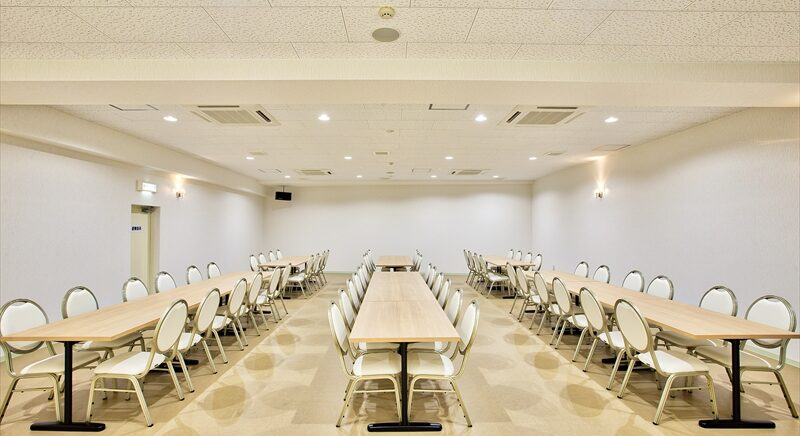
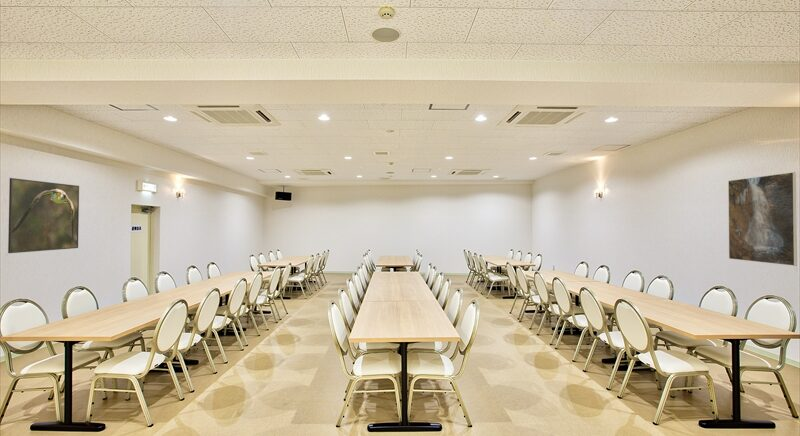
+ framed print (47, 216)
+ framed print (759, 219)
